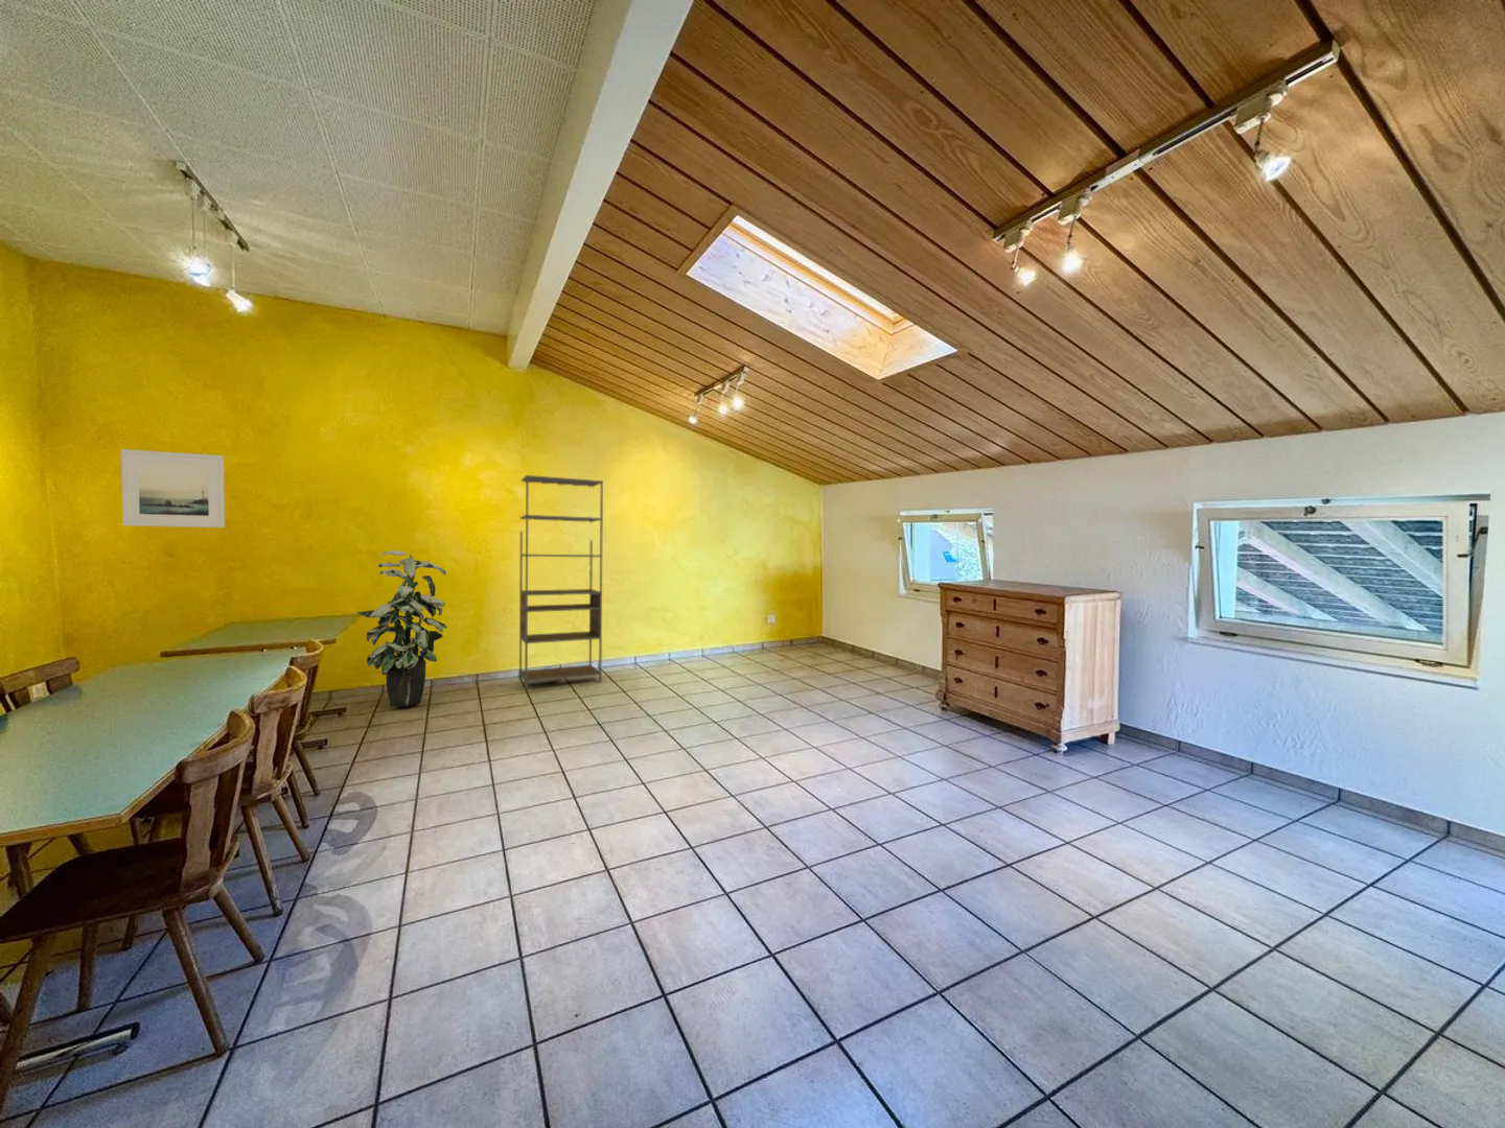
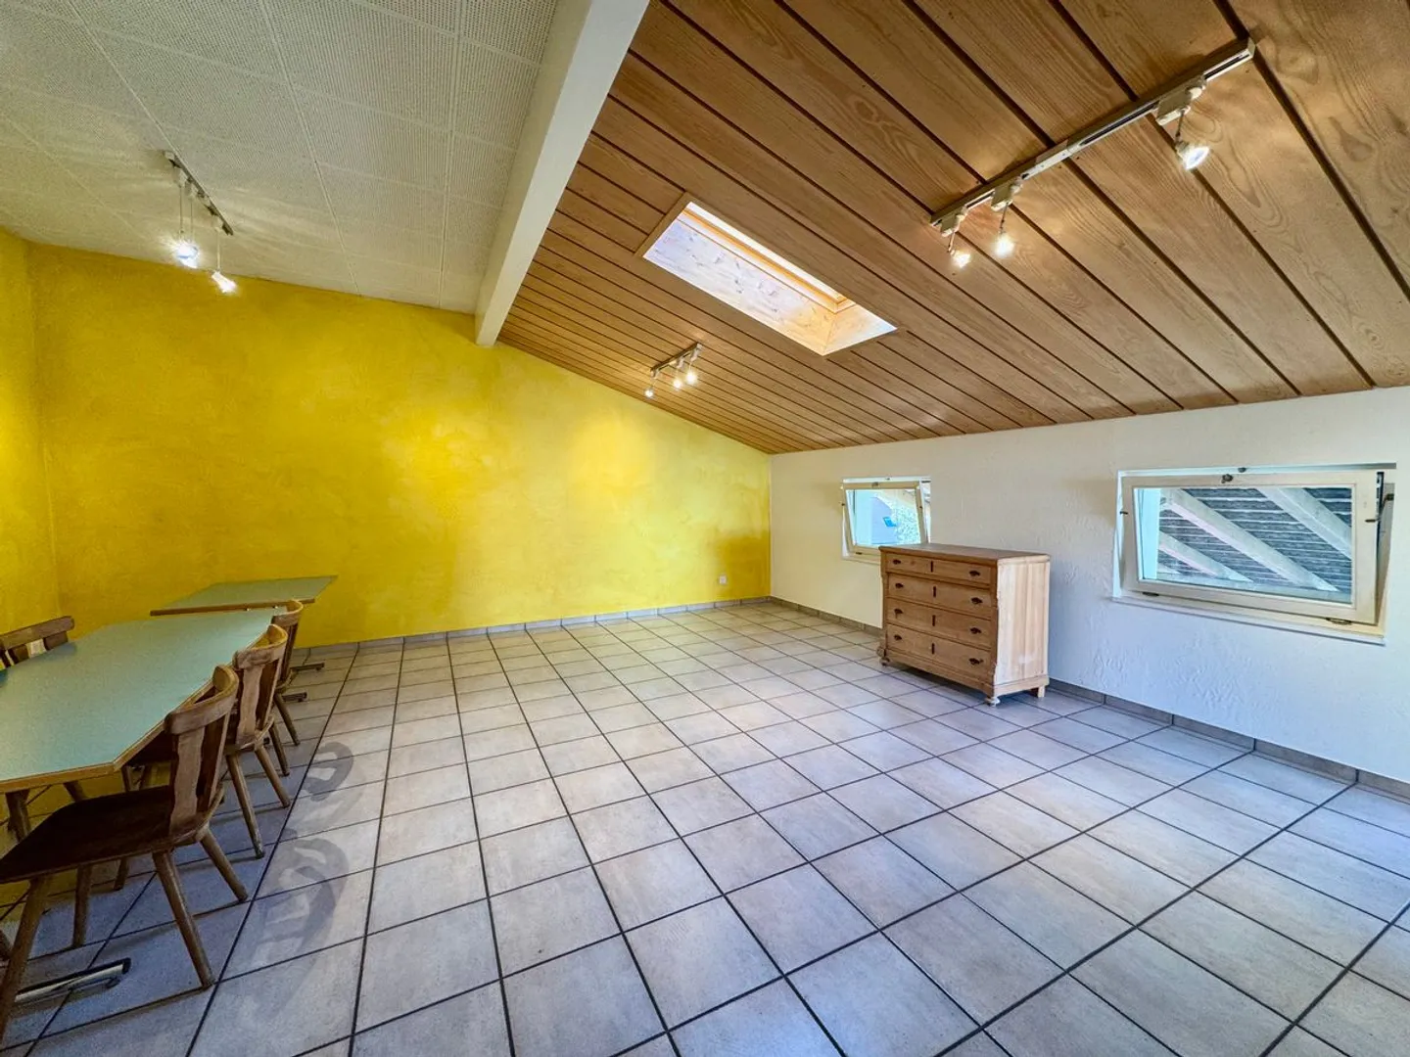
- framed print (174, 489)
- indoor plant (403, 628)
- shelving unit (561, 590)
